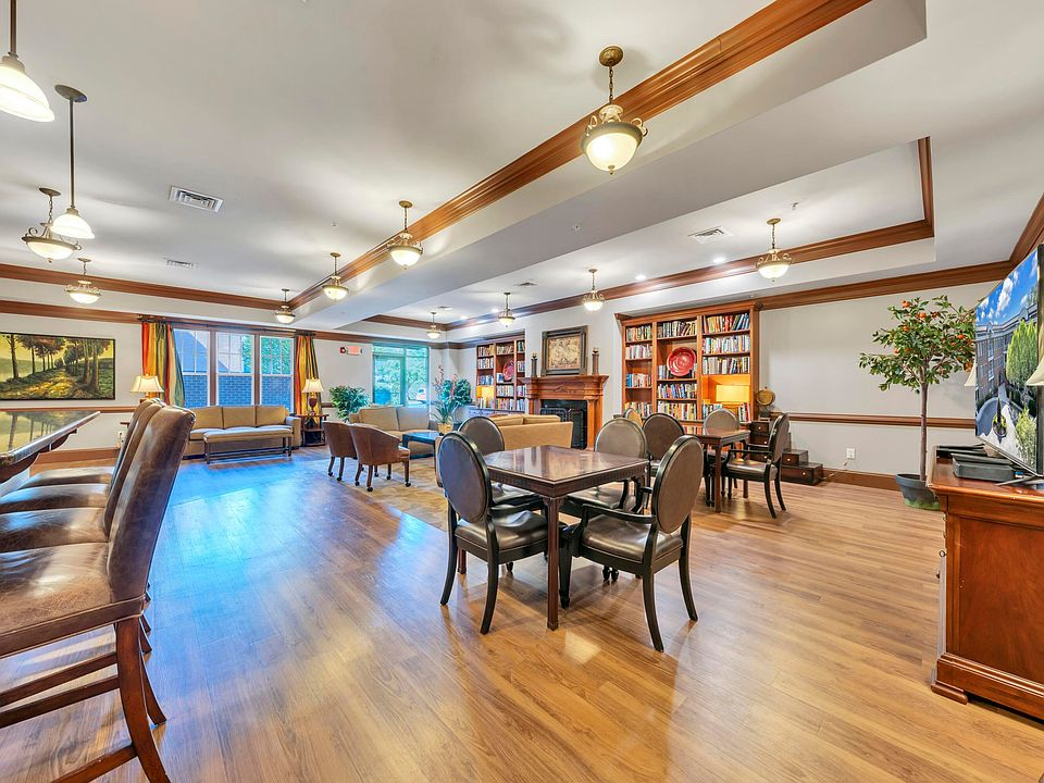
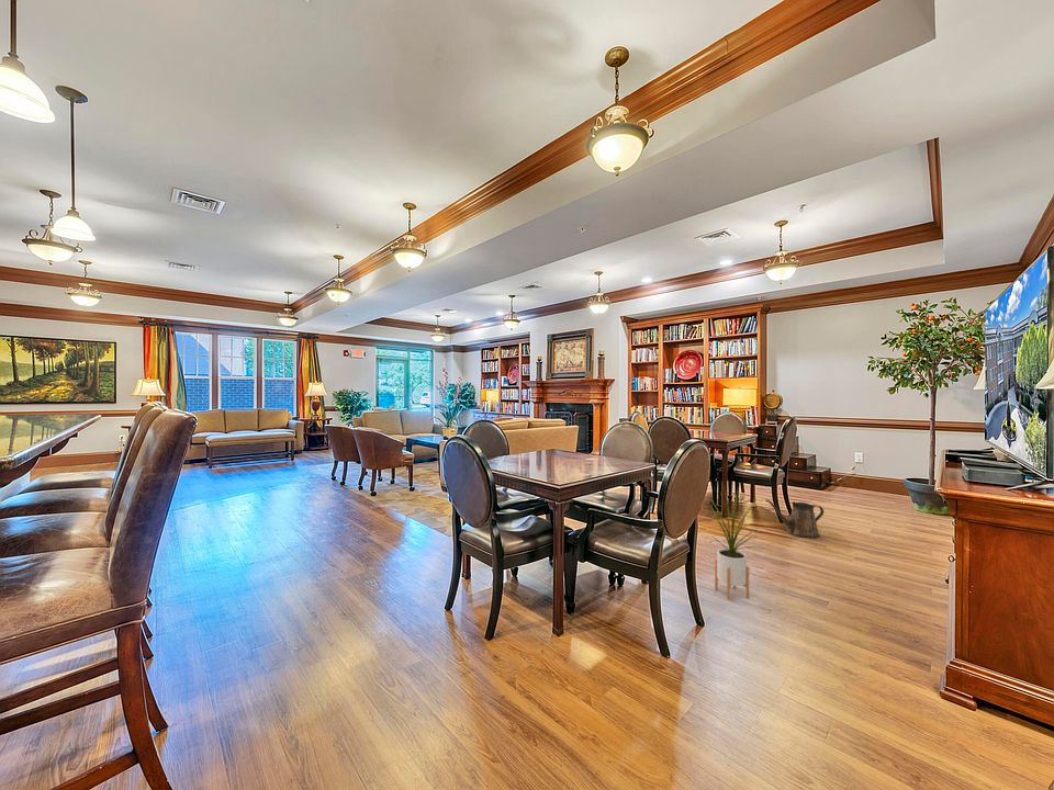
+ watering can (794, 516)
+ house plant (732, 541)
